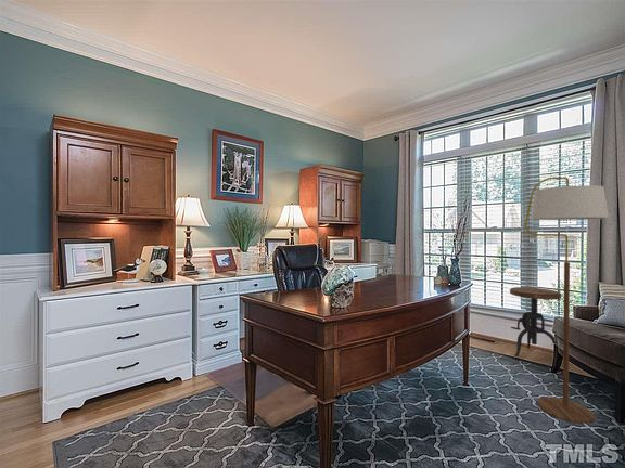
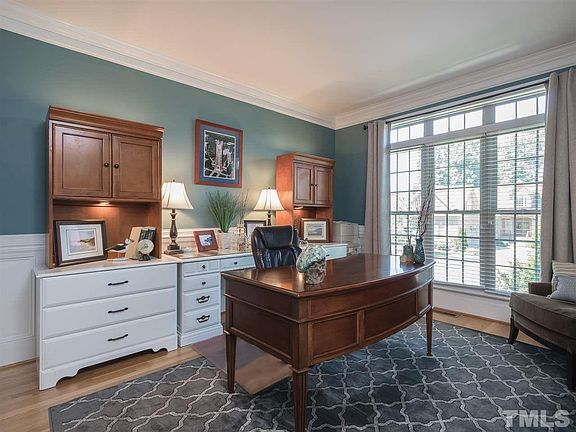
- floor lamp (564, 294)
- side table (535, 322)
